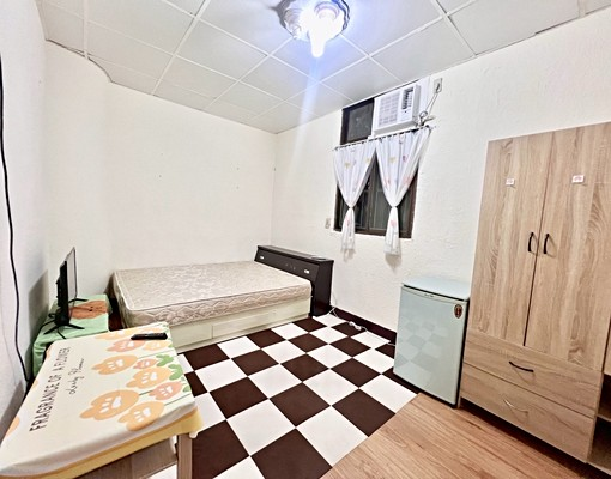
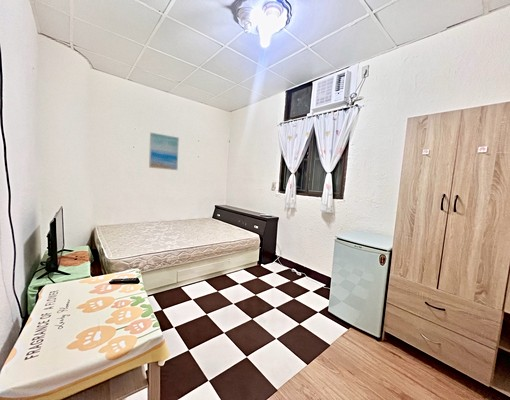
+ wall art (164, 152)
